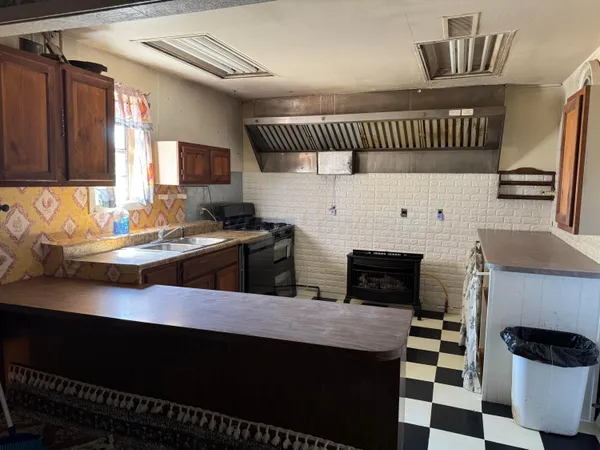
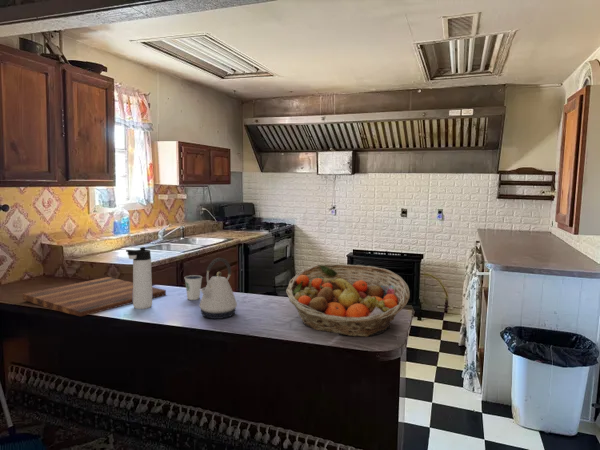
+ fruit basket (346, 297)
+ cutting board (96, 294)
+ dixie cup (193, 287)
+ kettle (217, 286)
+ thermos bottle (138, 278)
